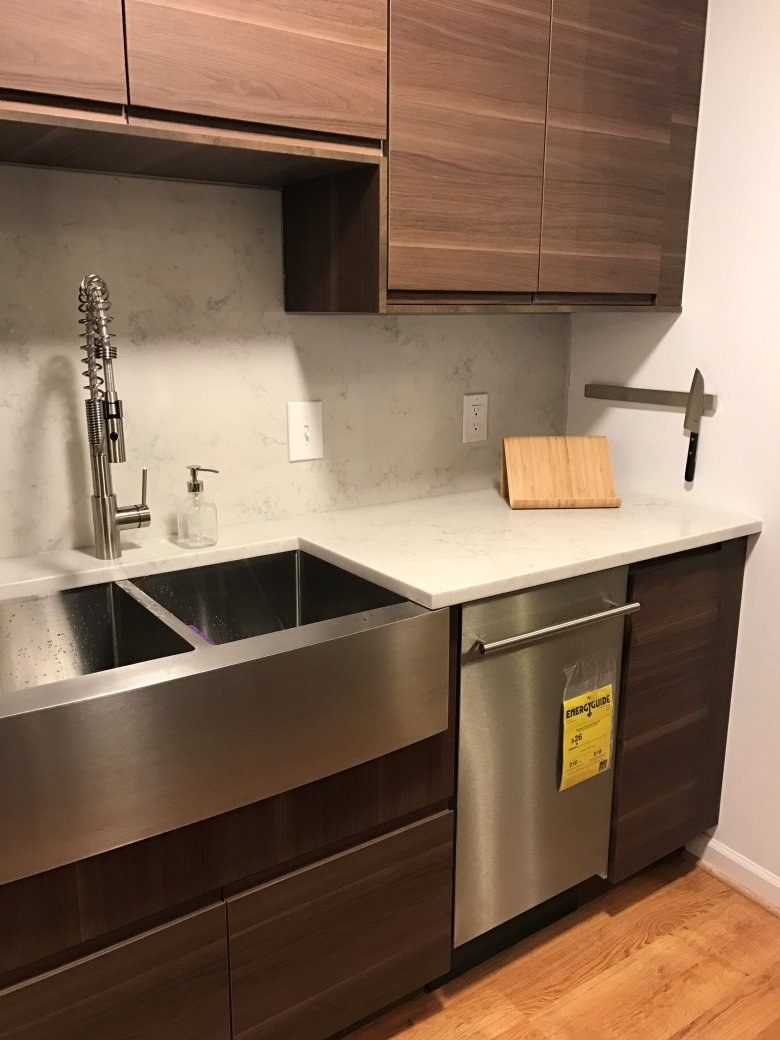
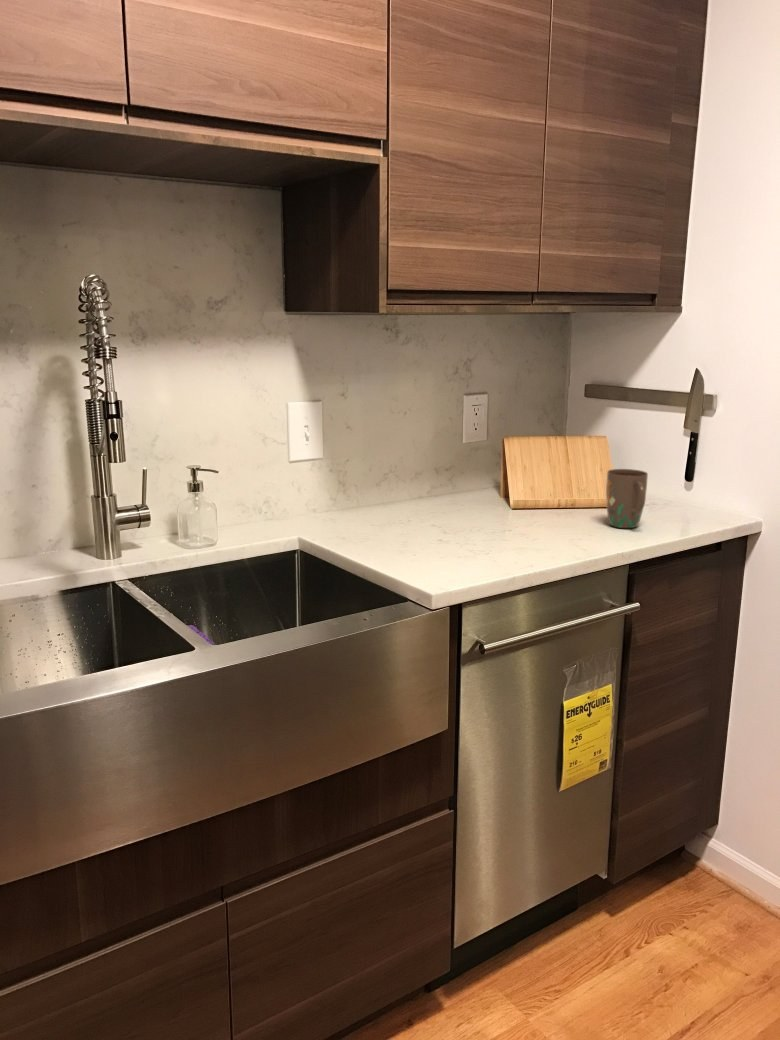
+ mug (629, 500)
